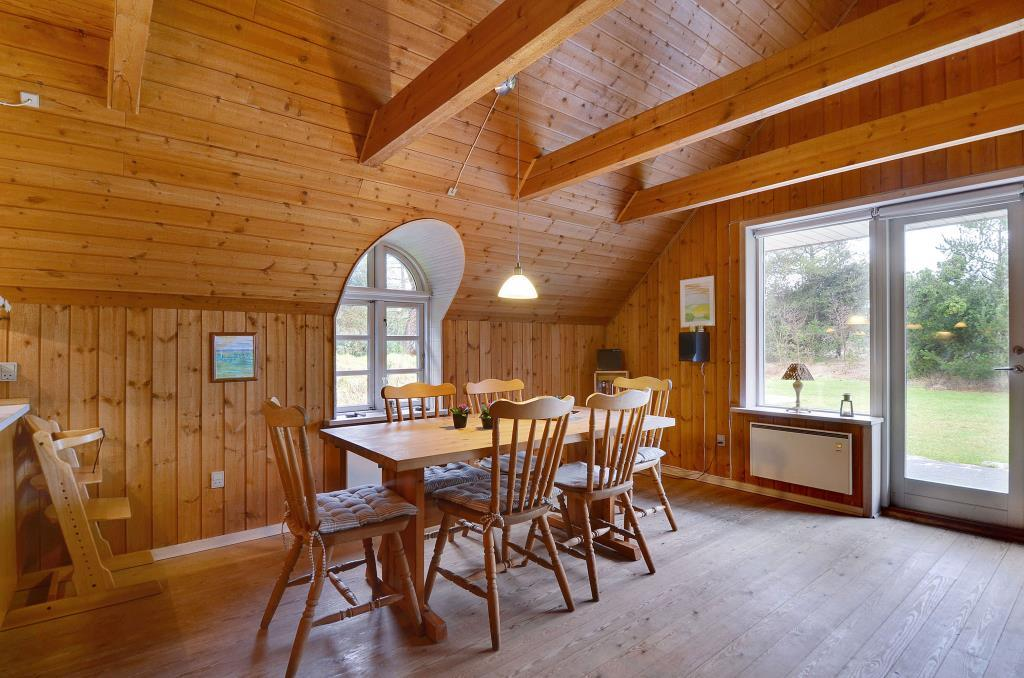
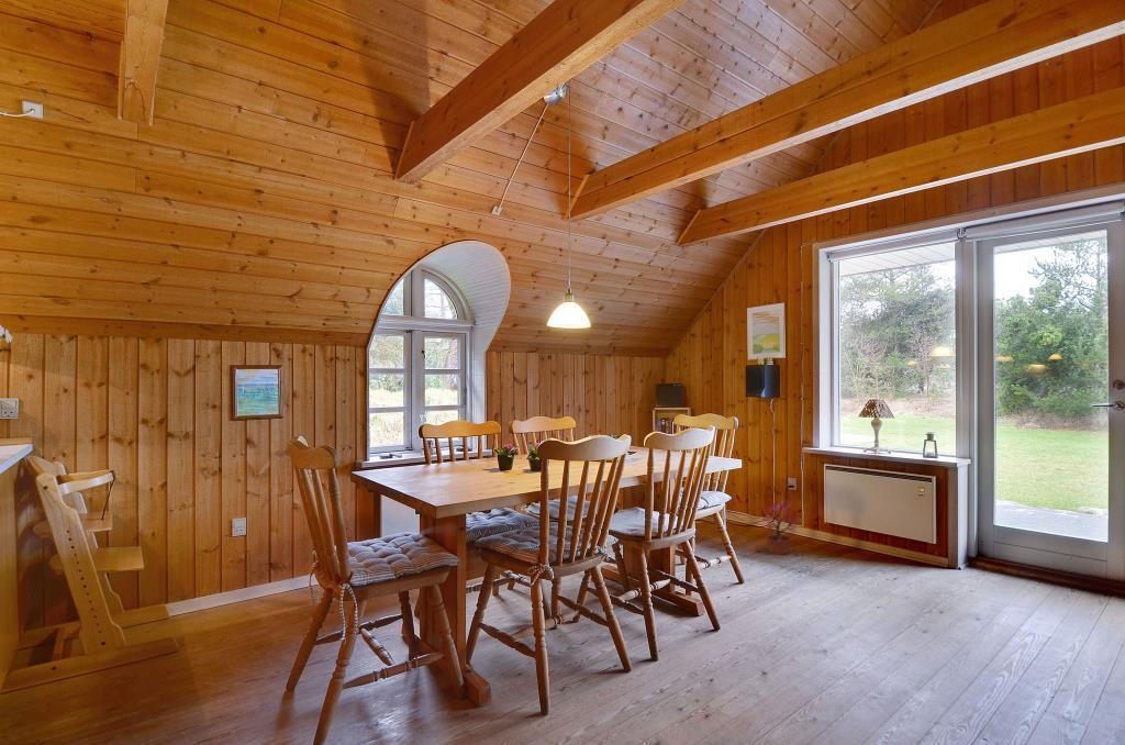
+ potted plant (776, 525)
